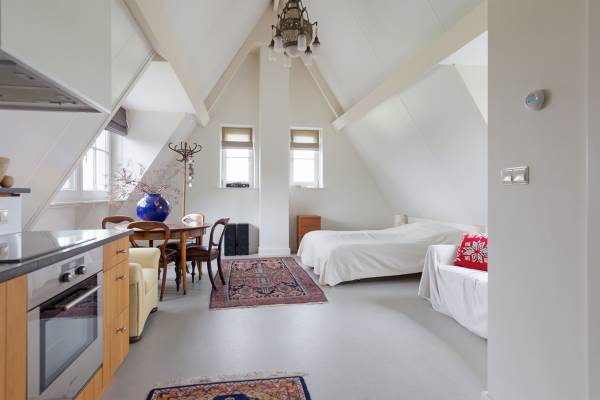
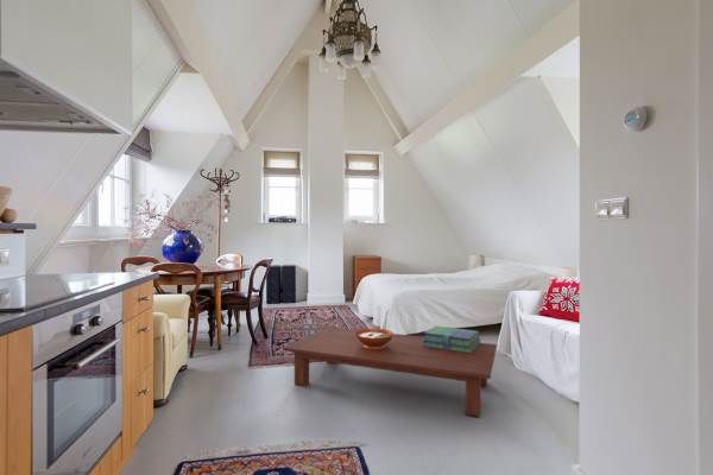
+ stack of books (452, 337)
+ decorative bowl (374, 338)
+ coffee table (391, 365)
